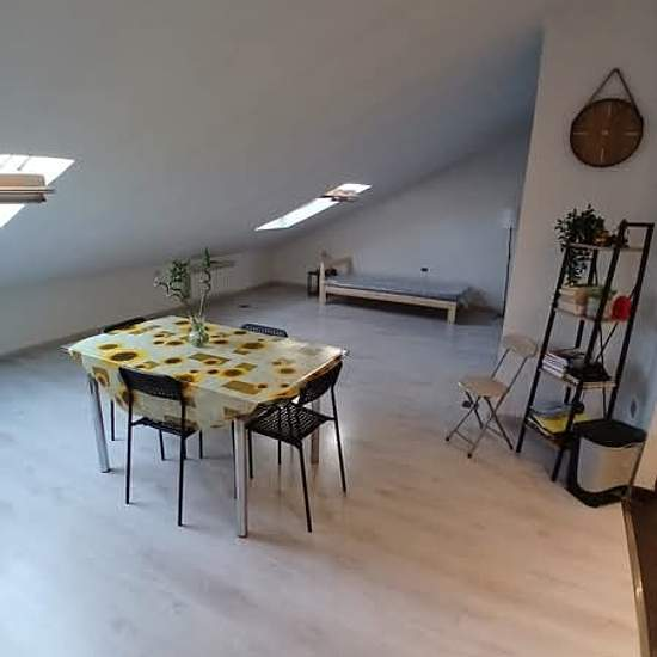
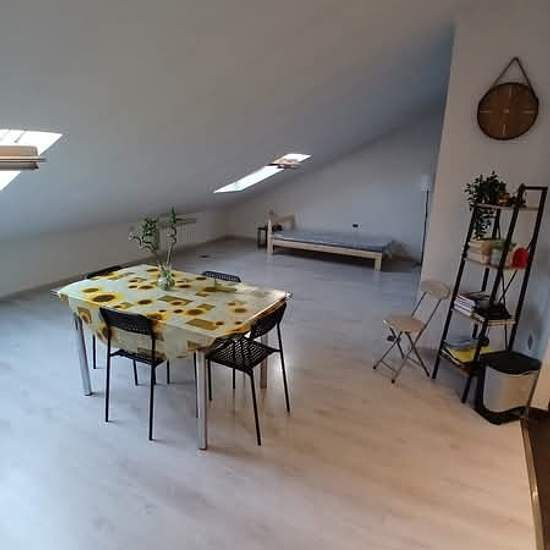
+ banana (225, 287)
